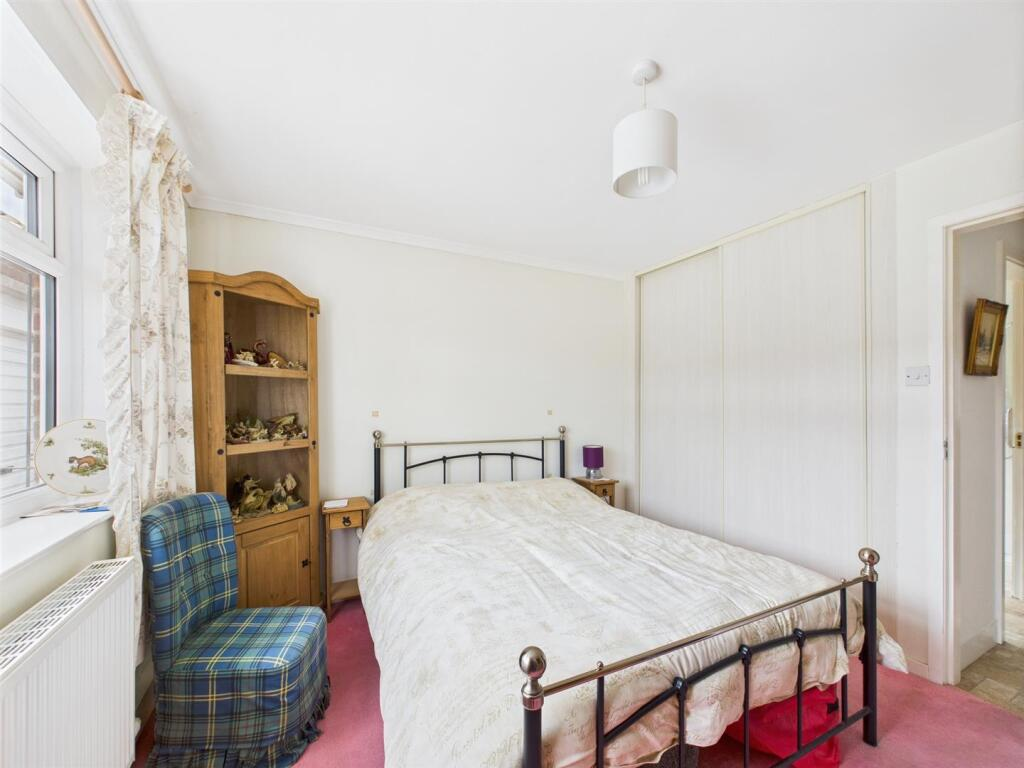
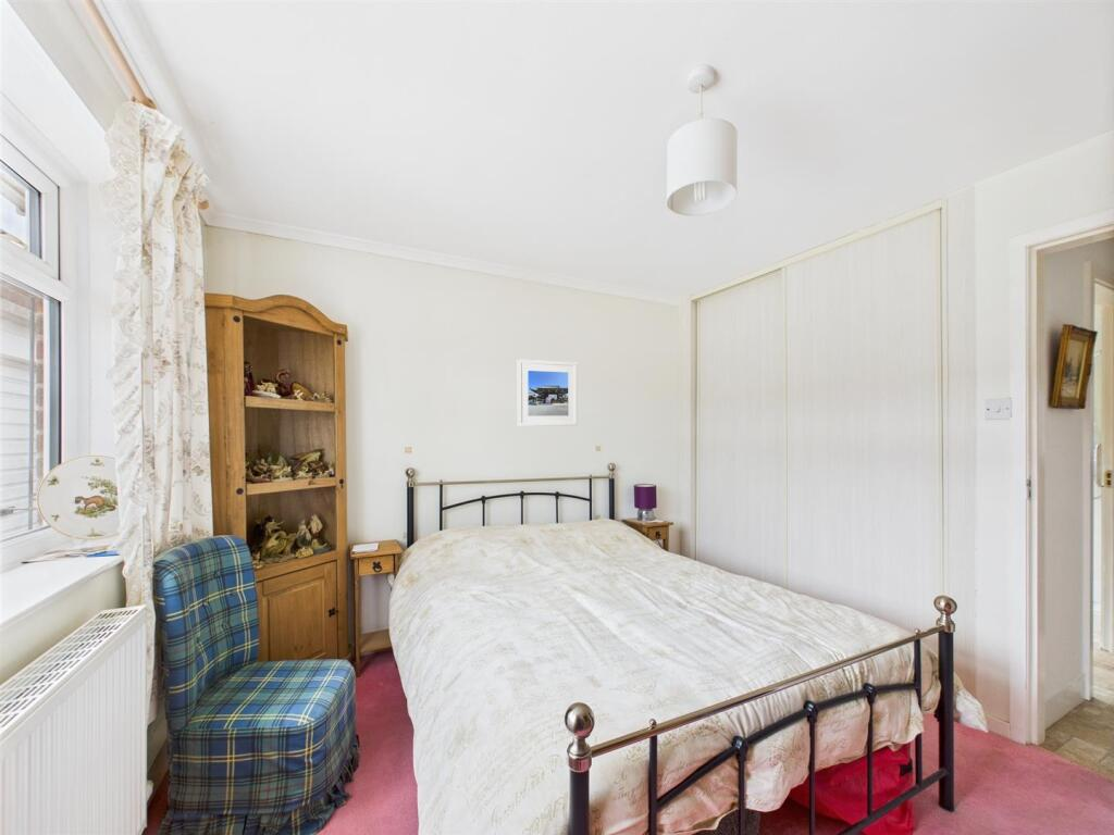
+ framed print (547, 394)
